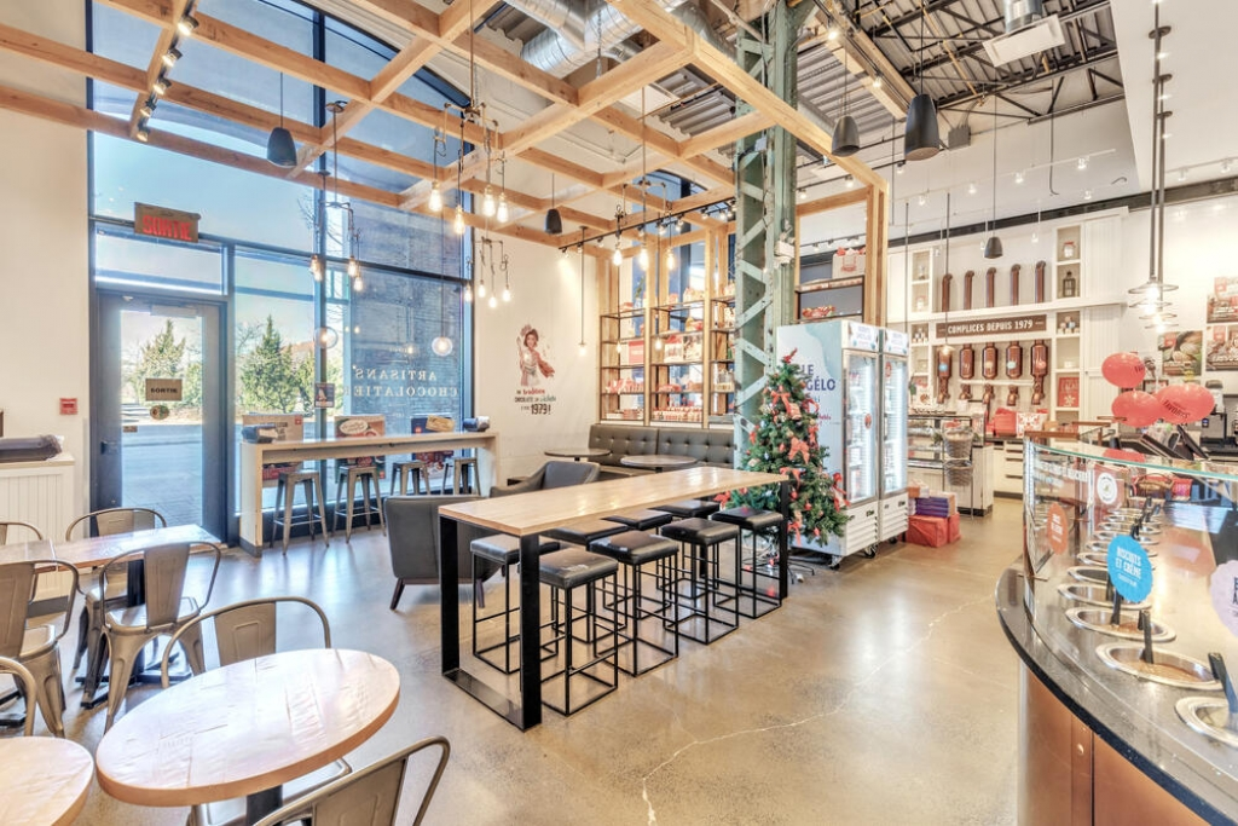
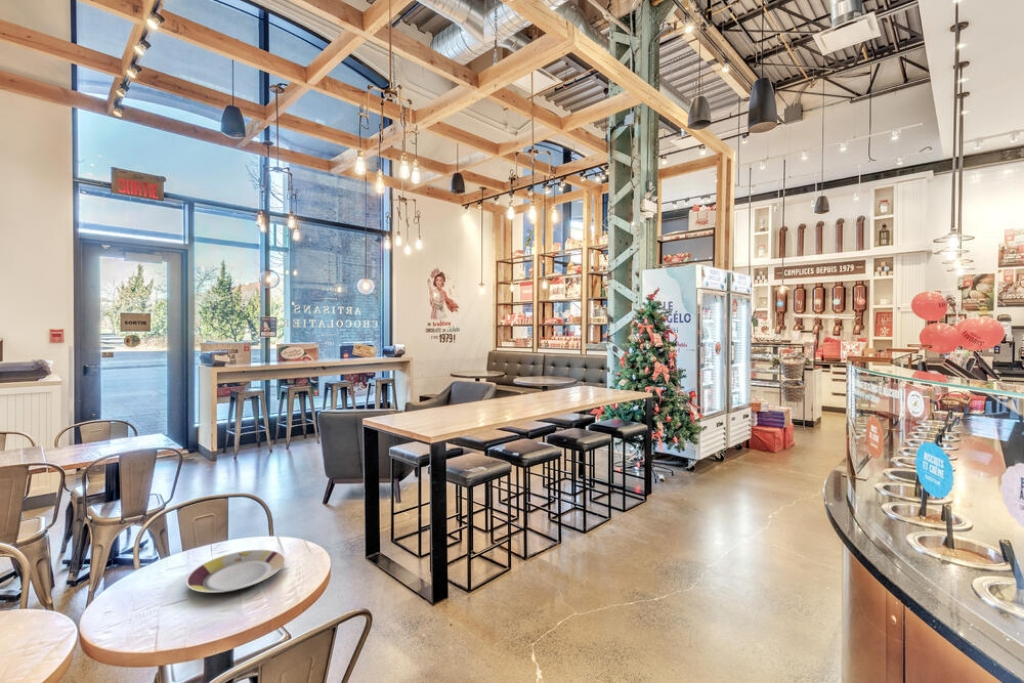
+ plate (237, 572)
